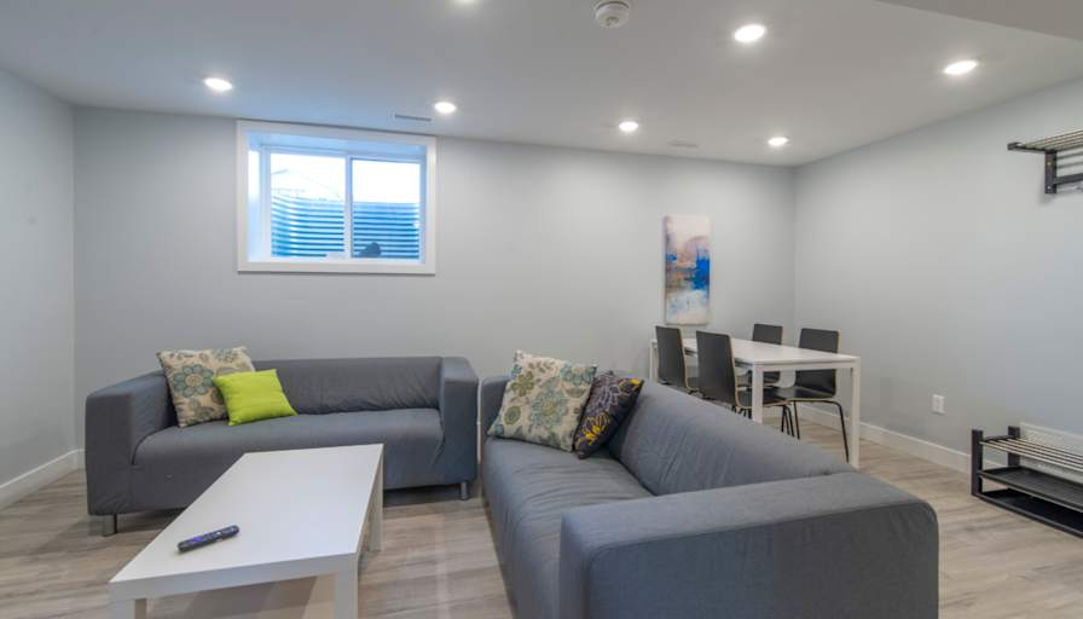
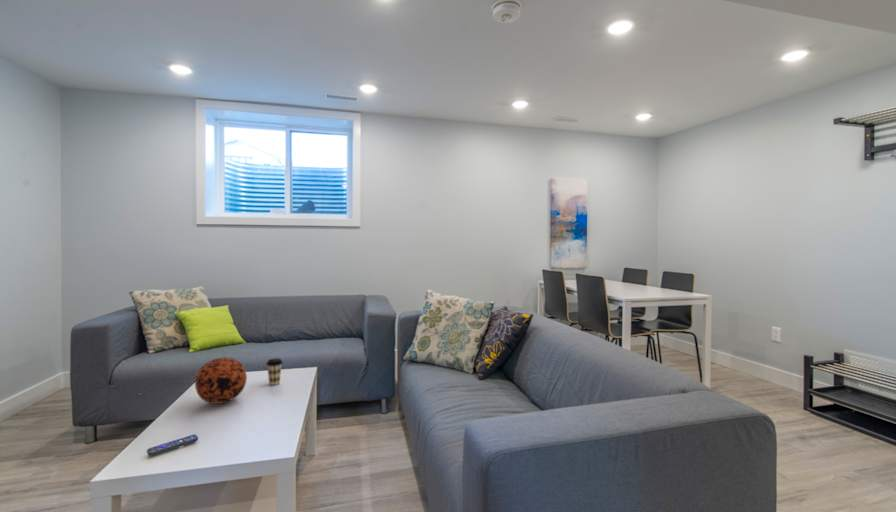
+ decorative ball (221, 380)
+ coffee cup (274, 371)
